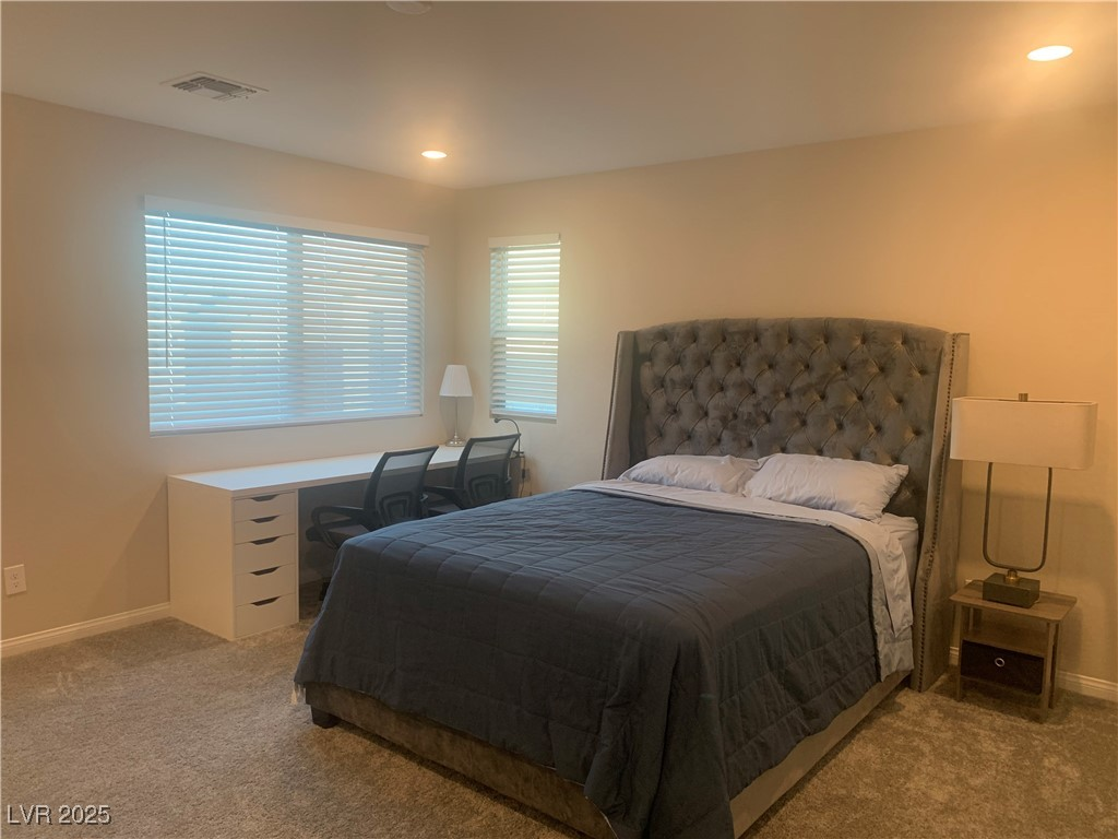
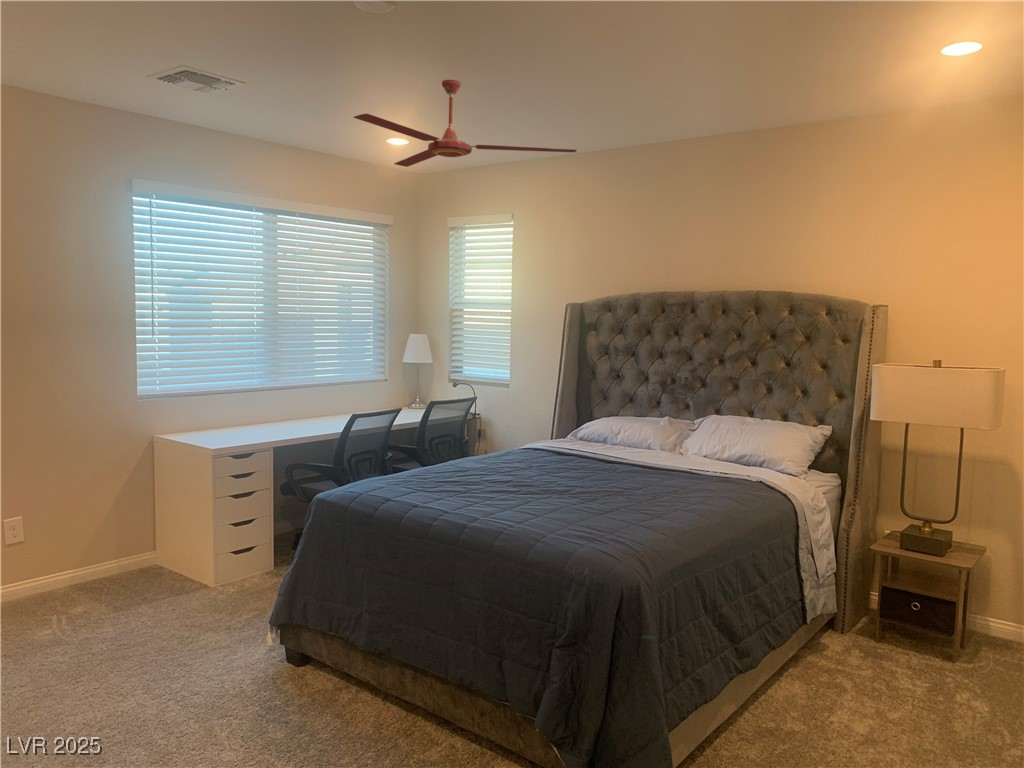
+ ceiling fan (454, 131)
